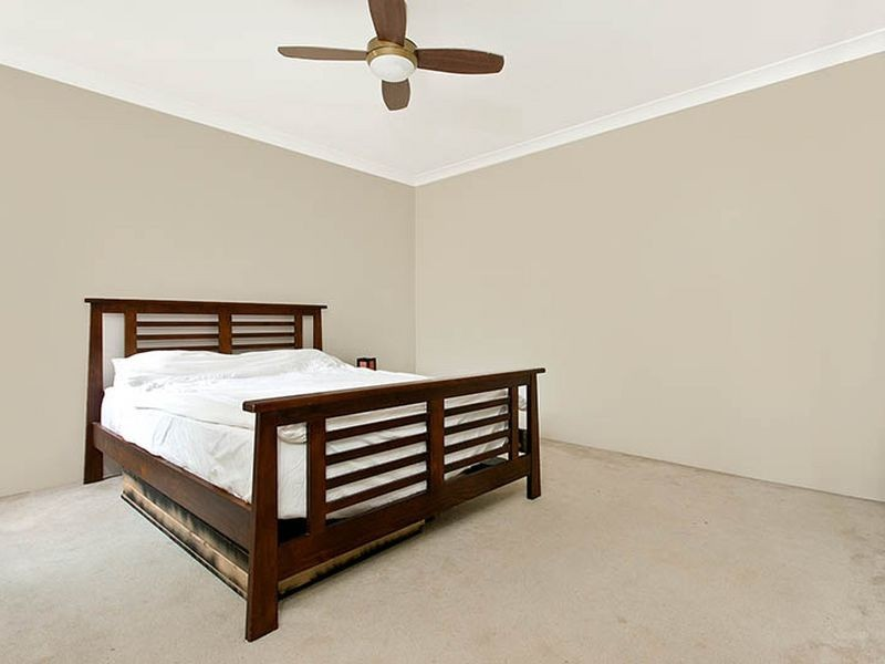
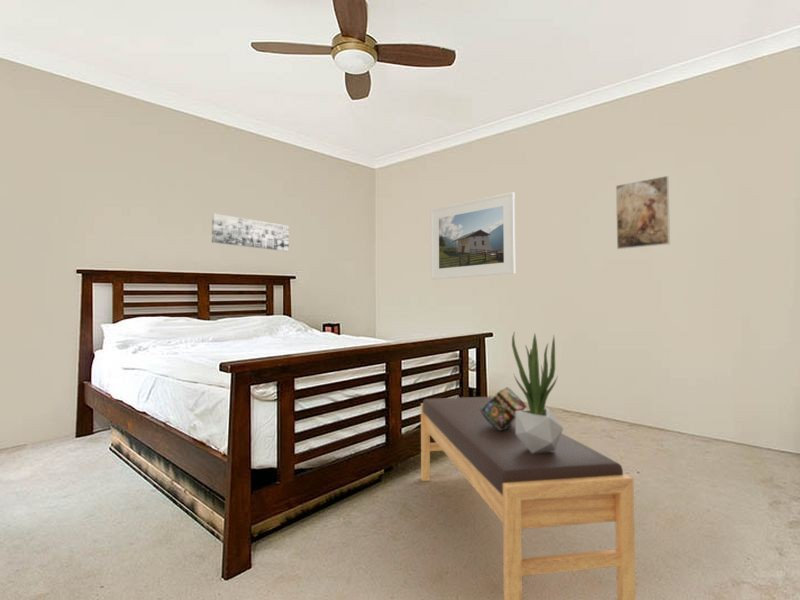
+ wall art (252, 233)
+ bench (495, 477)
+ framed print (641, 213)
+ decorative box (501, 408)
+ potted plant (536, 391)
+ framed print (469, 239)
